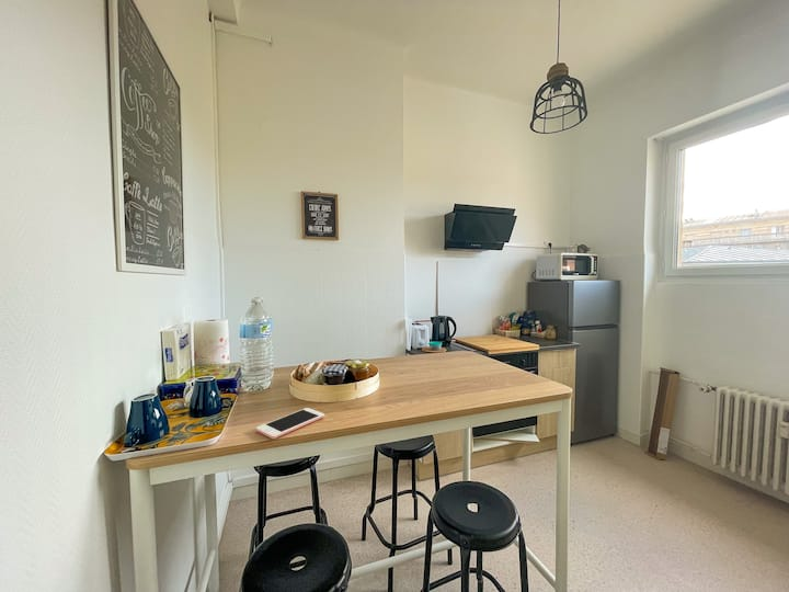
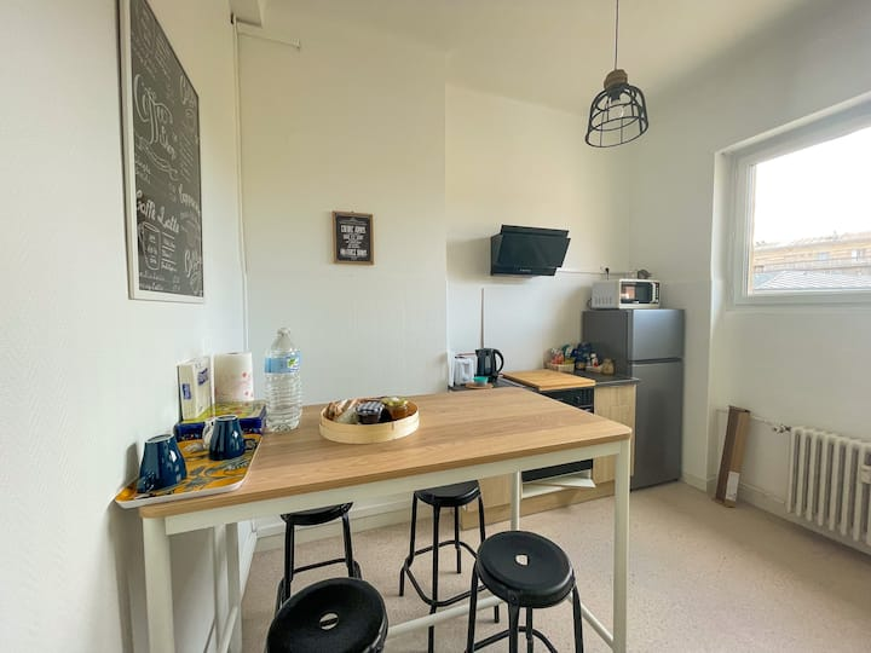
- cell phone (291, 421)
